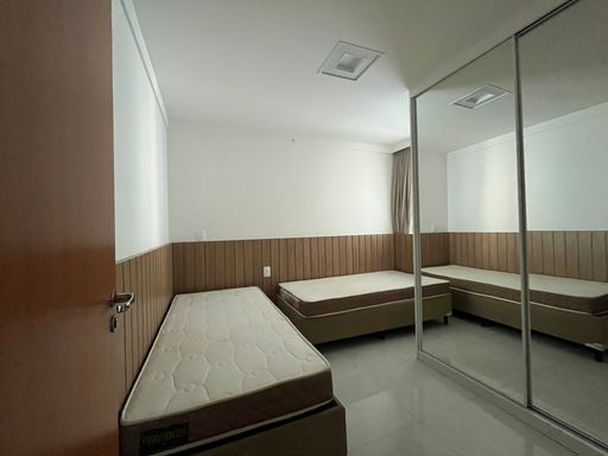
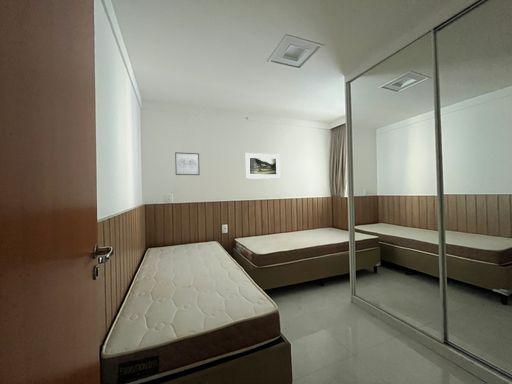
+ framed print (263, 166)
+ wall art (187, 164)
